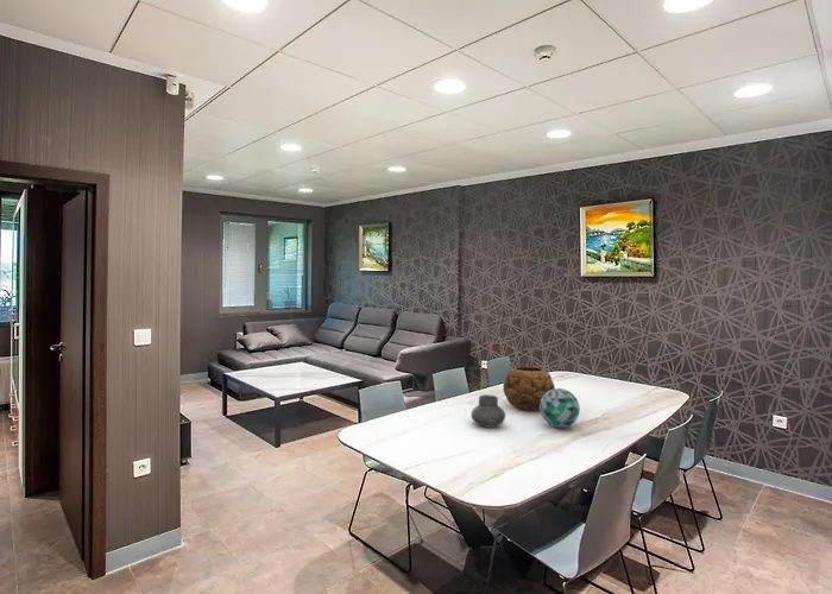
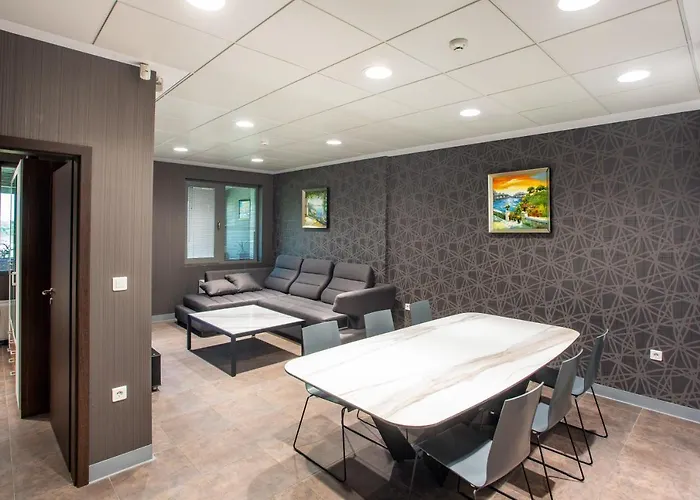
- vase (487, 410)
- decorative ball (559, 407)
- decorative bowl (528, 387)
